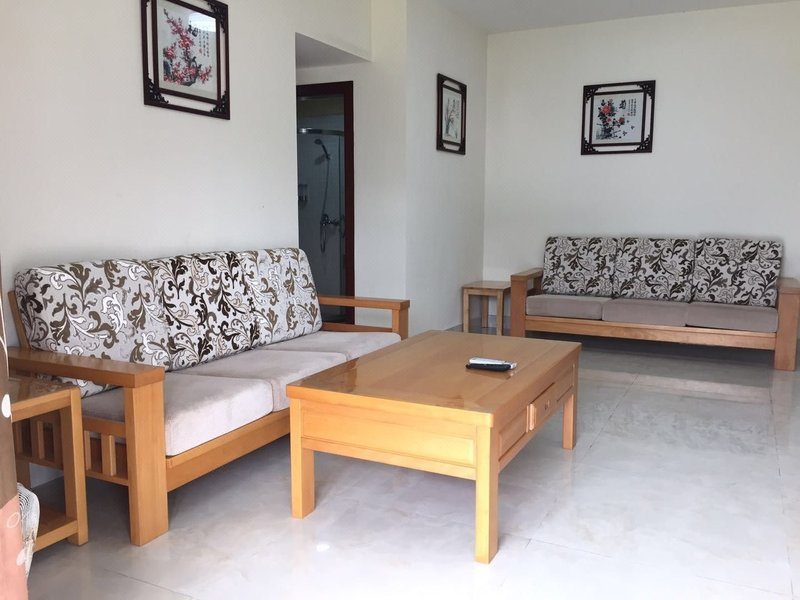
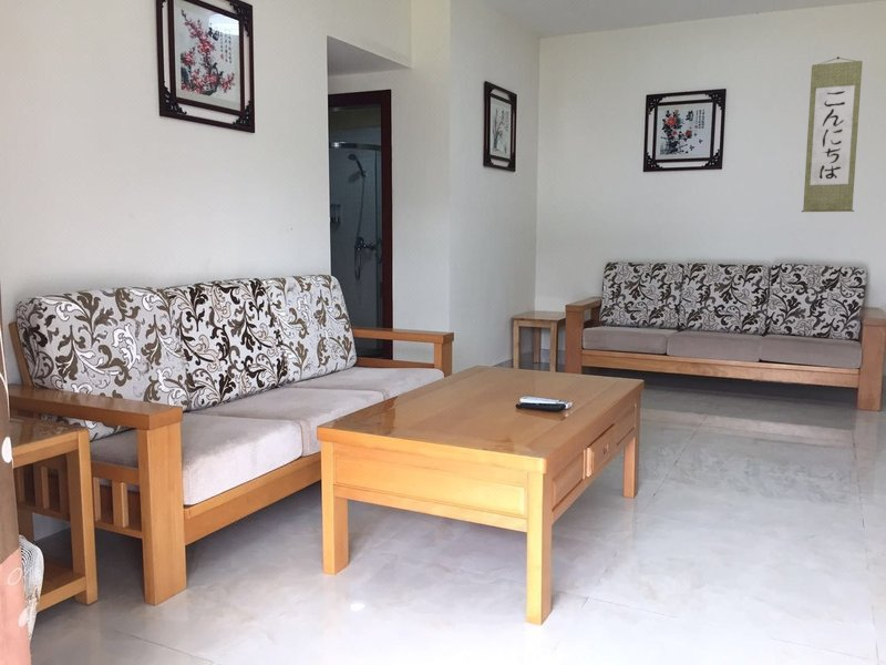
+ wall scroll (832, 134)
